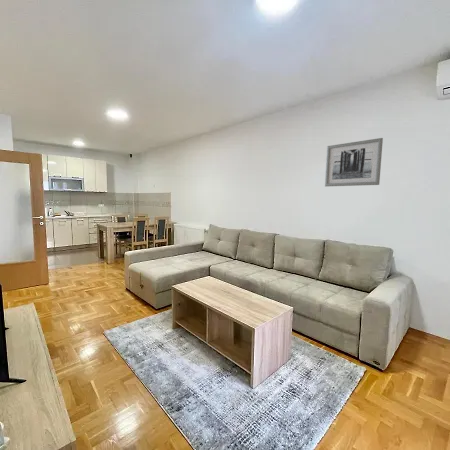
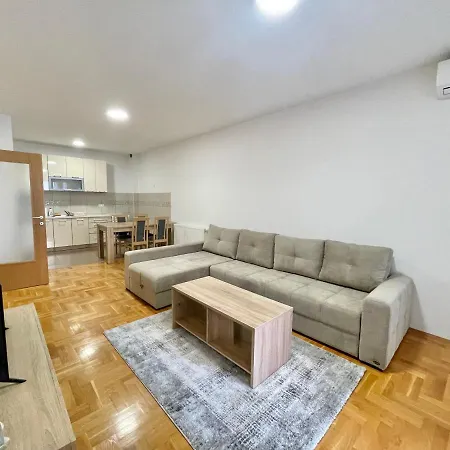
- wall art (351, 164)
